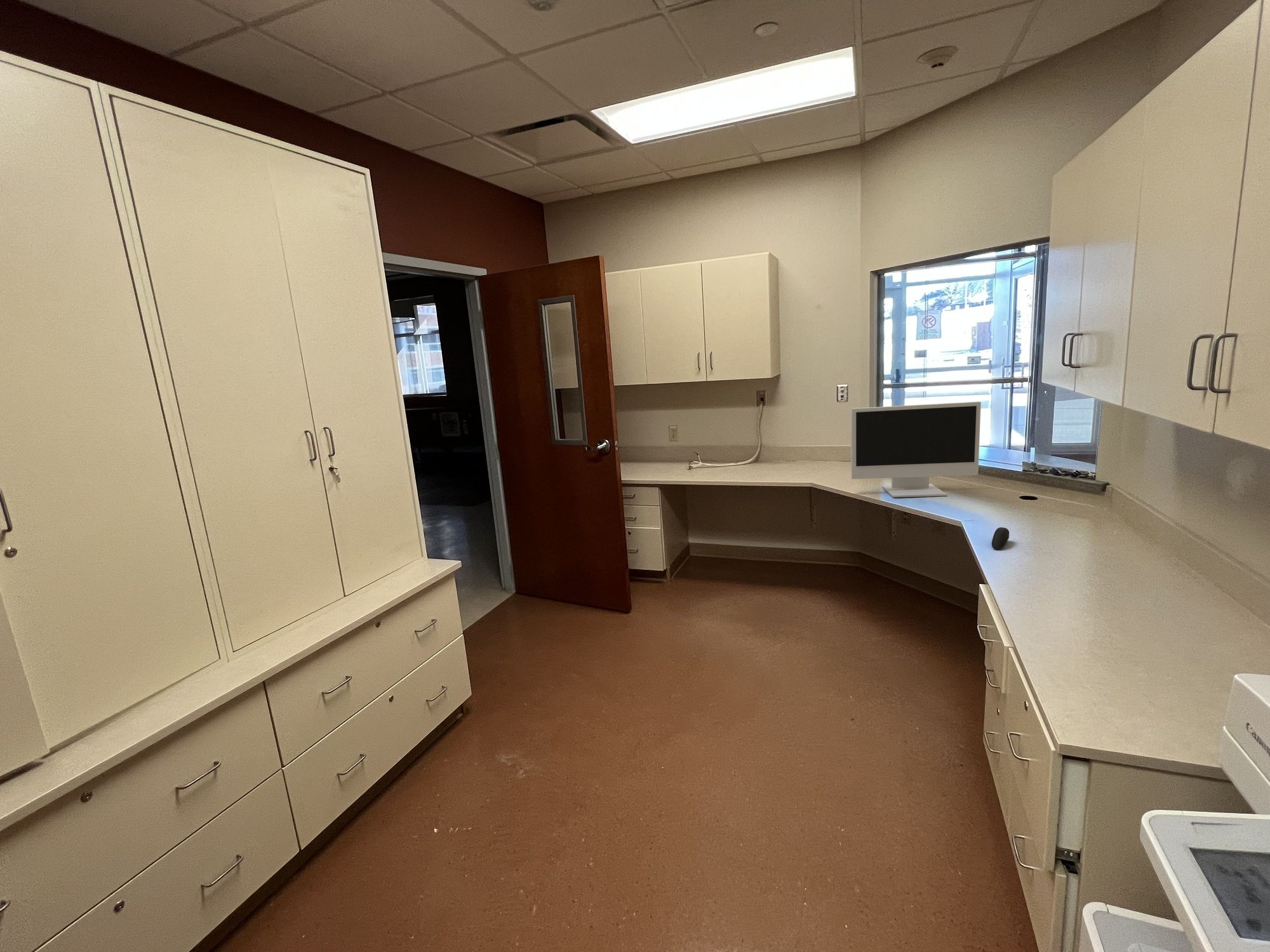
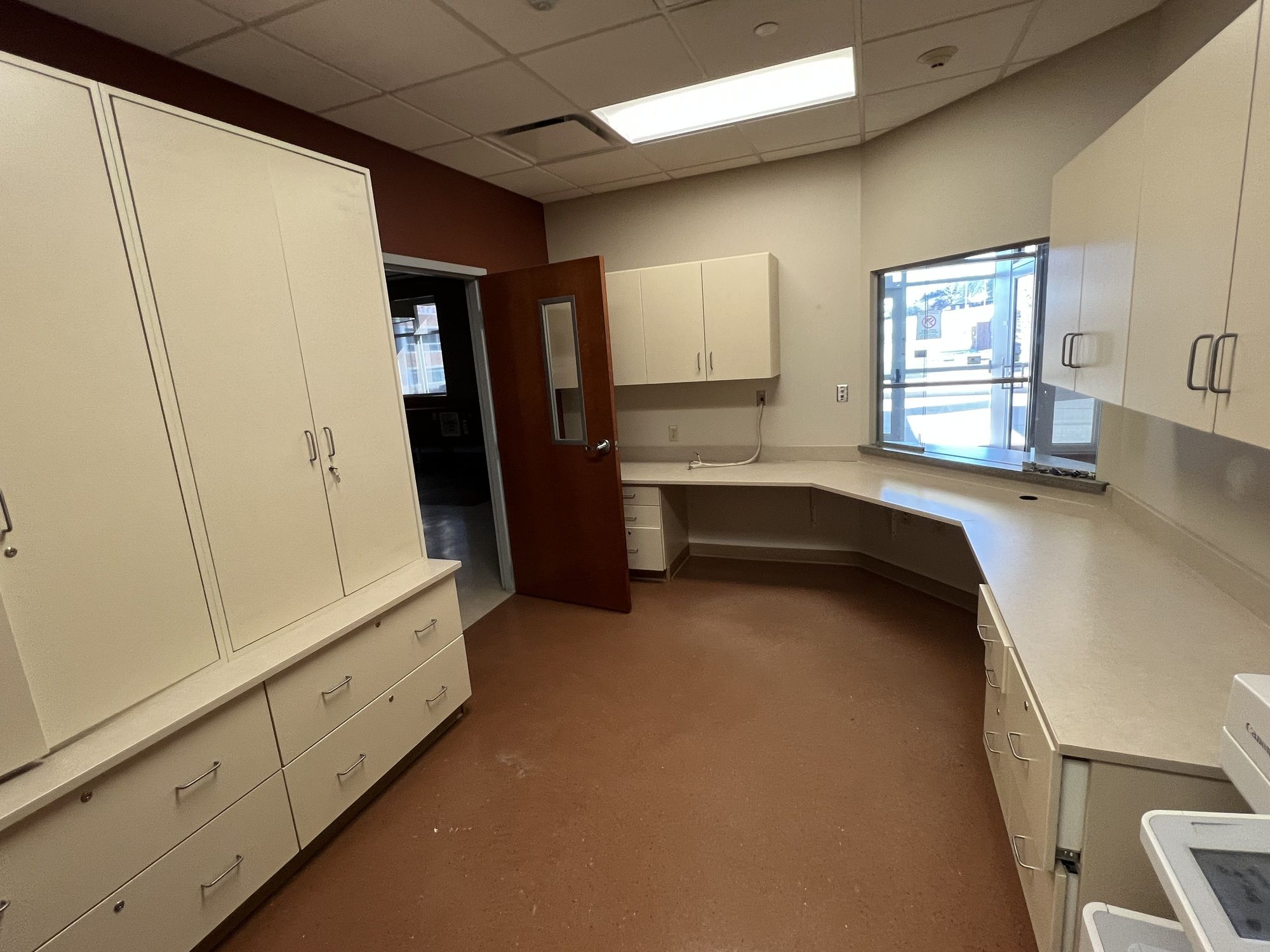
- monitor (913, 449)
- computer mouse (1000, 538)
